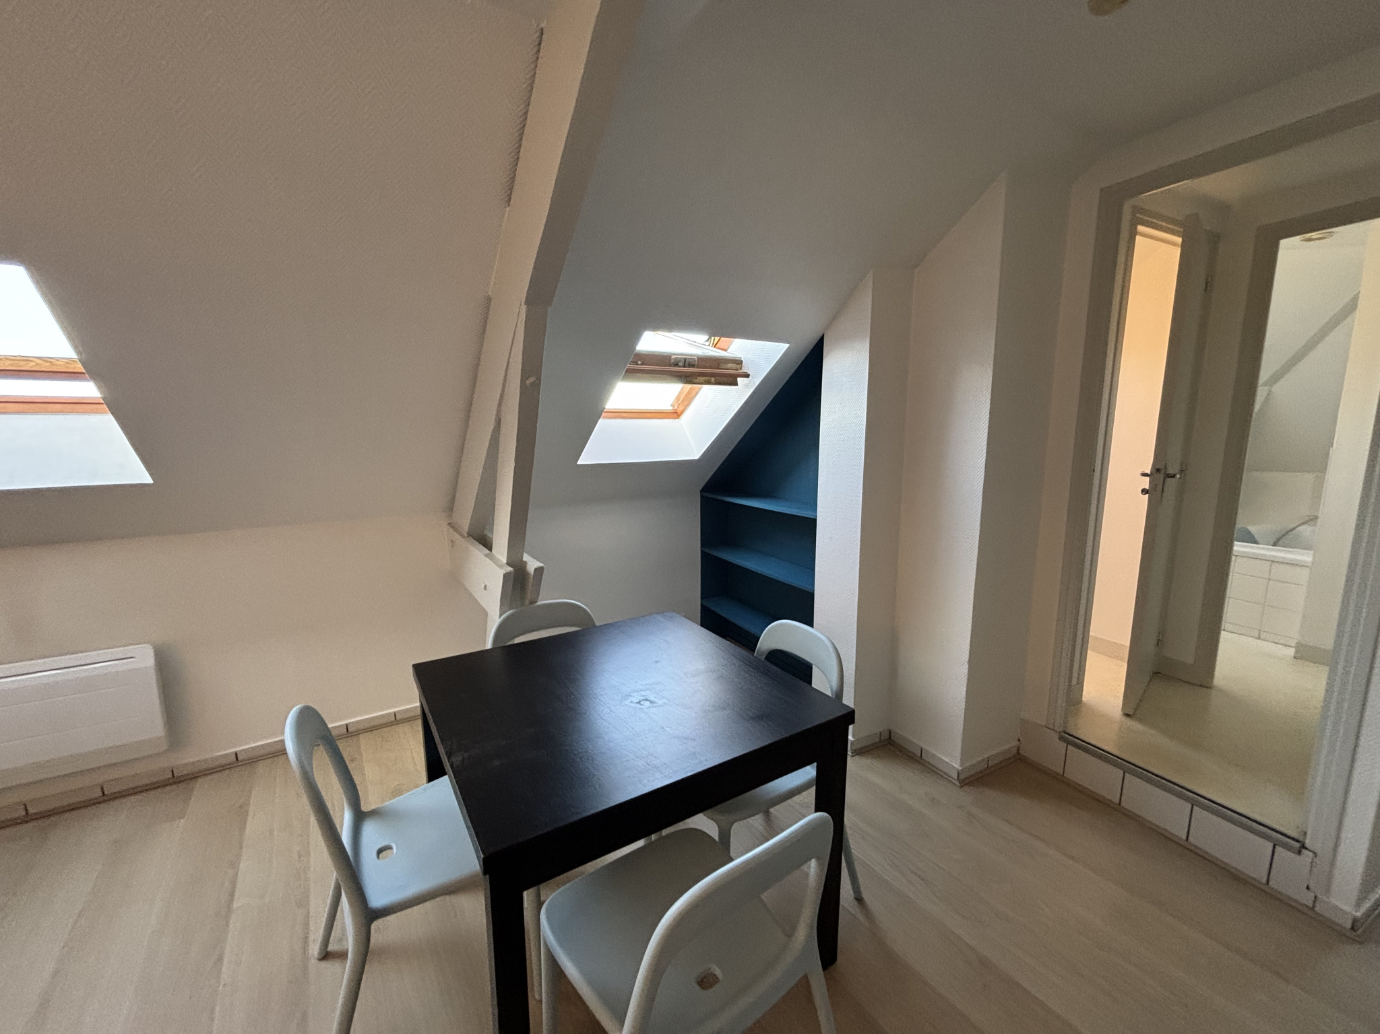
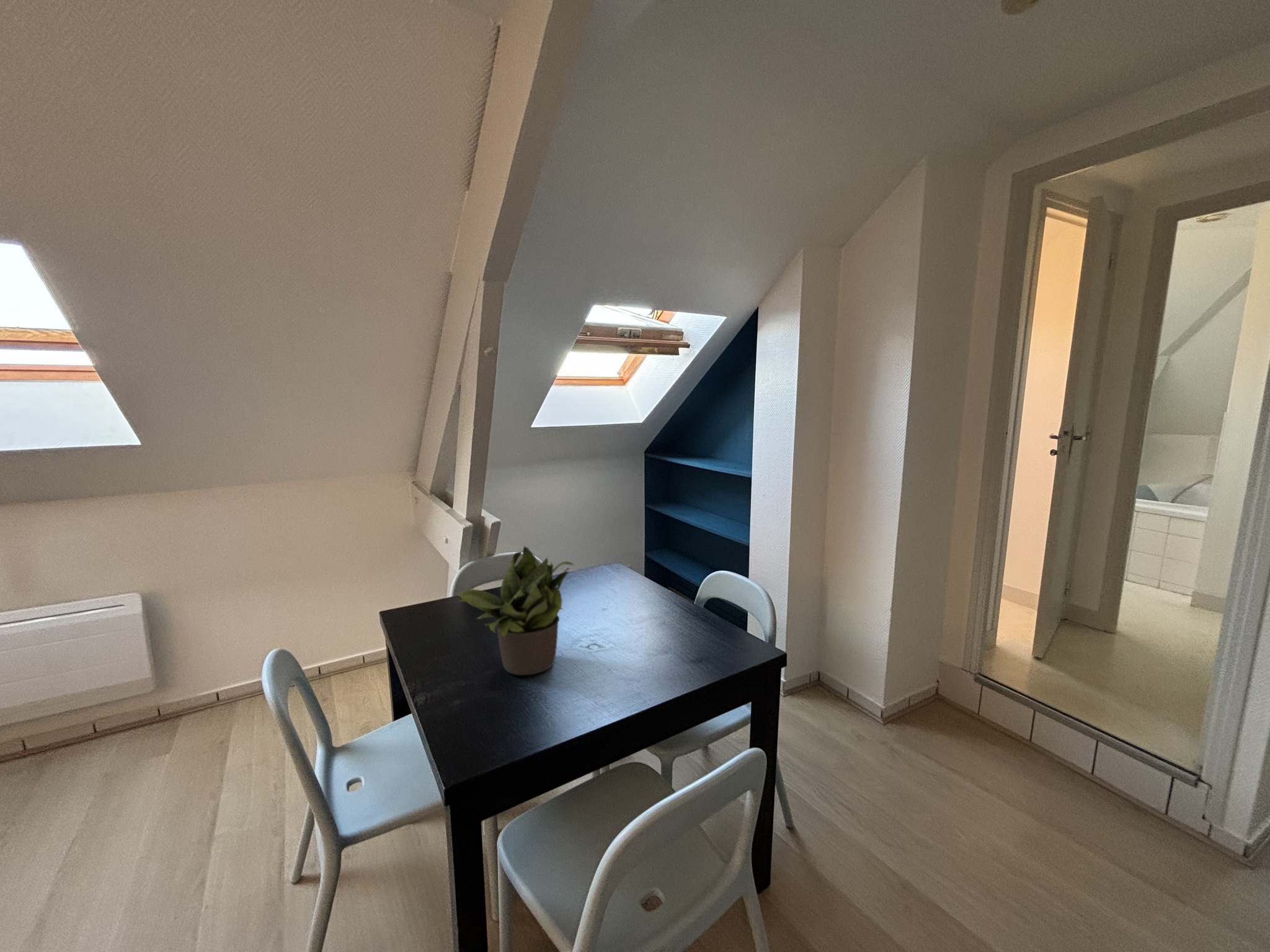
+ potted plant (514, 609)
